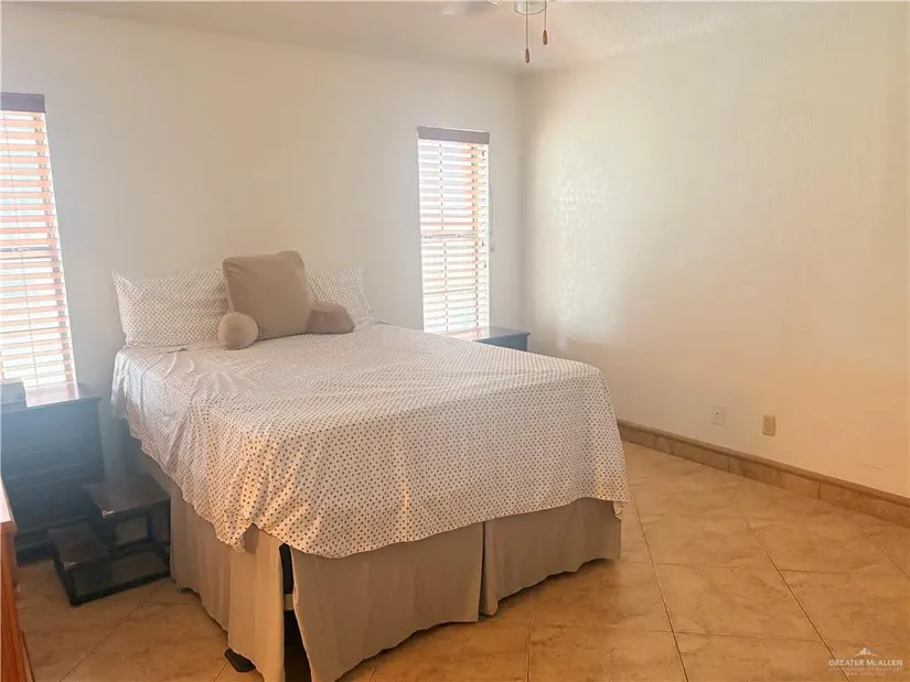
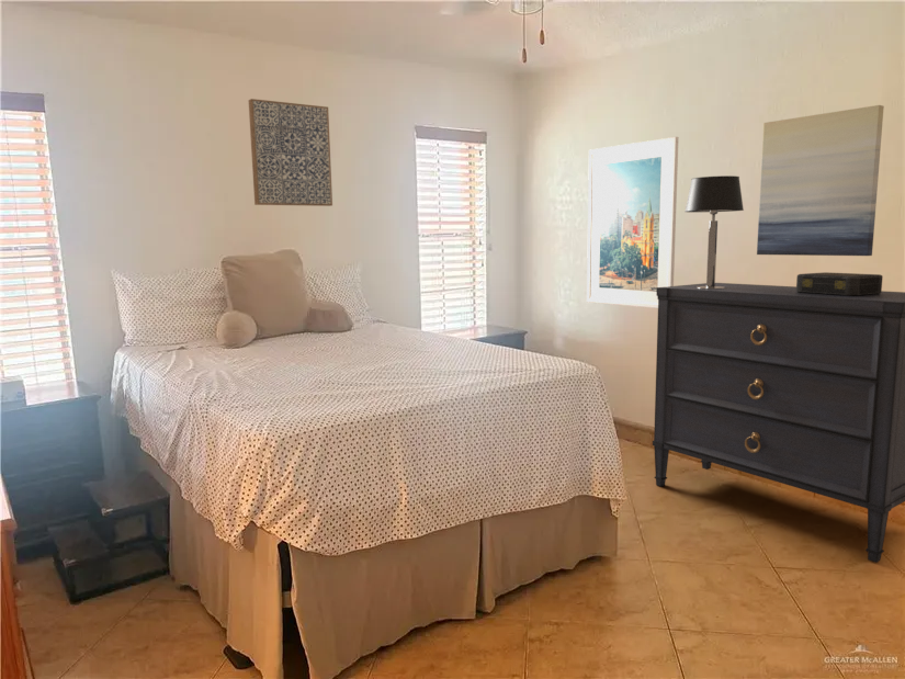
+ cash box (838, 283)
+ dresser (782, 401)
+ table lamp (712, 233)
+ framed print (629, 226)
+ wall art (815, 185)
+ wall art (292, 155)
